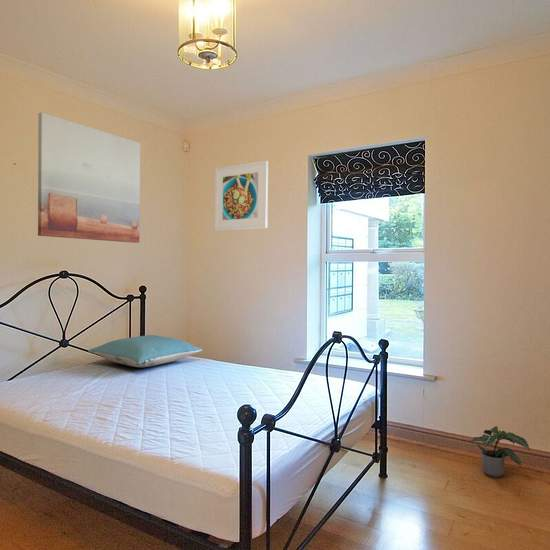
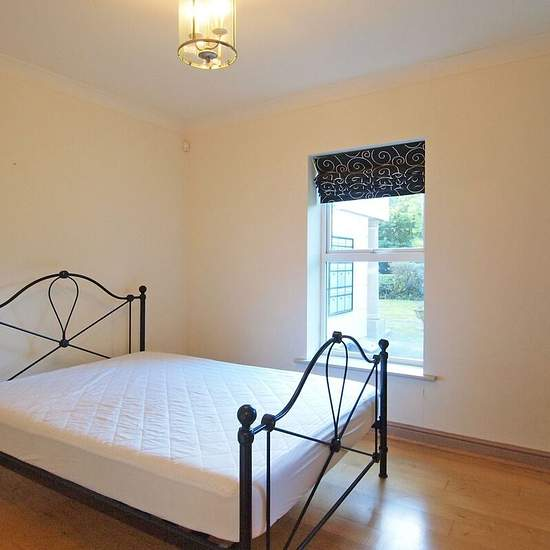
- pillow (146, 350)
- wall art (93, 184)
- potted plant (498, 451)
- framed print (240, 196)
